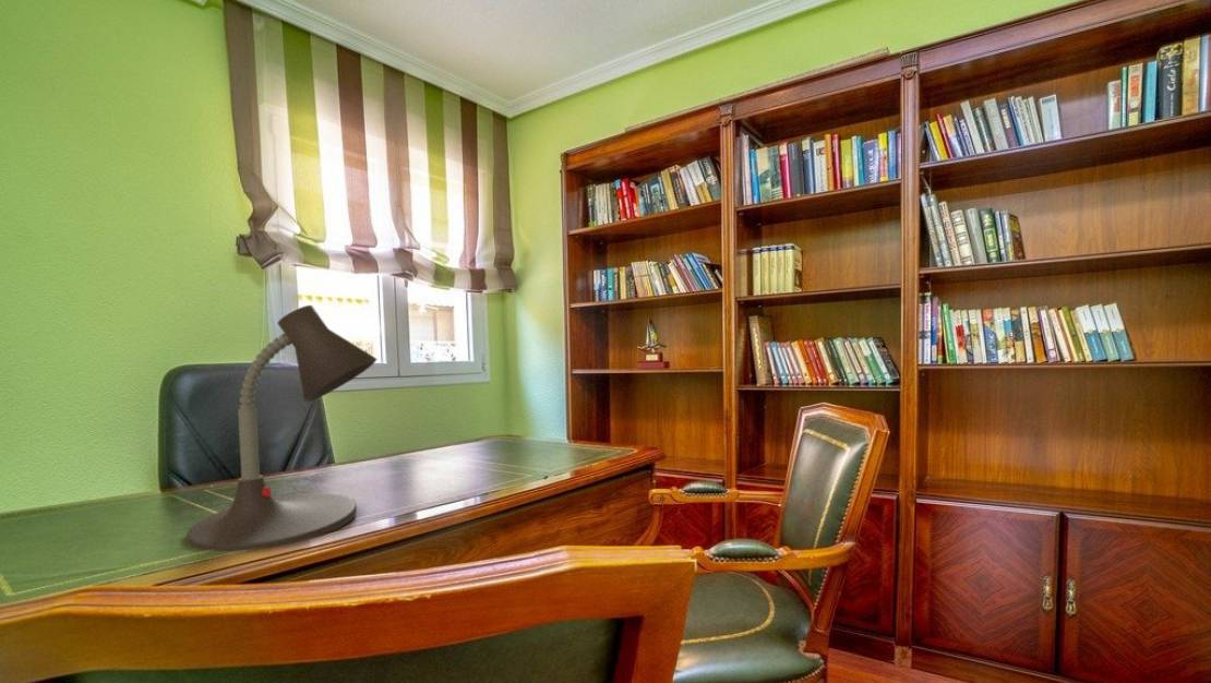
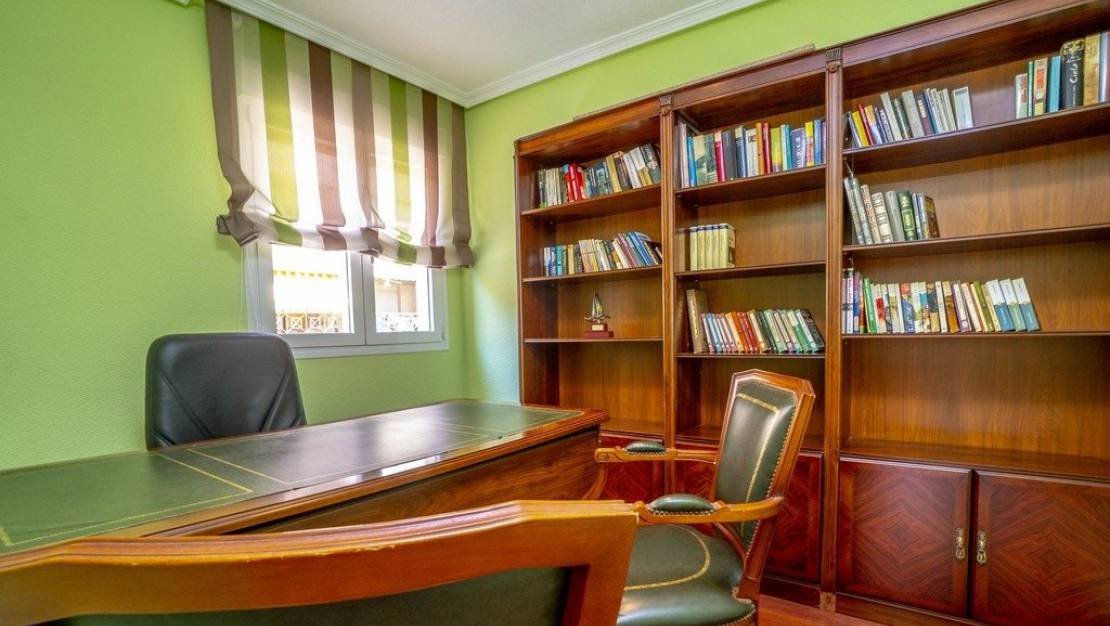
- desk lamp (304, 400)
